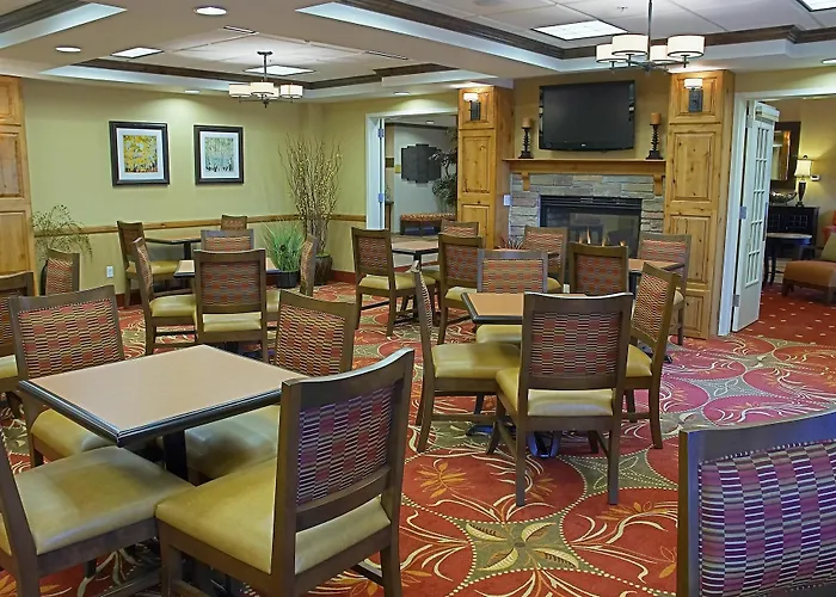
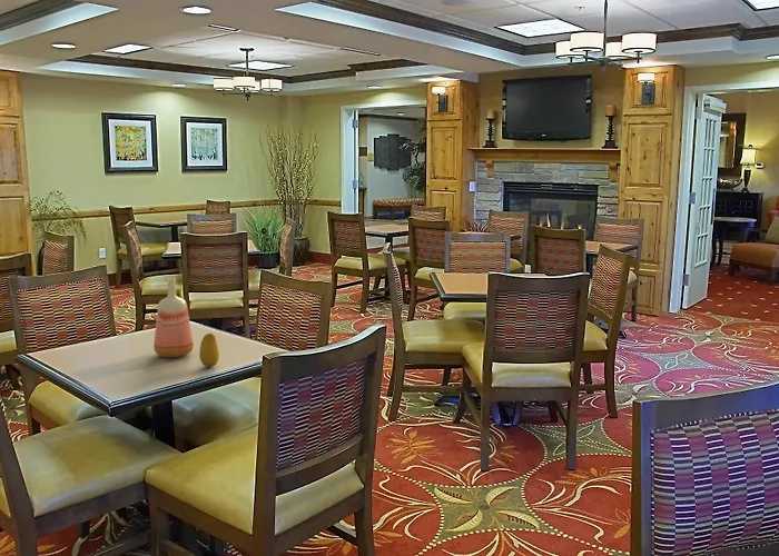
+ vase (172, 317)
+ fruit (209, 349)
